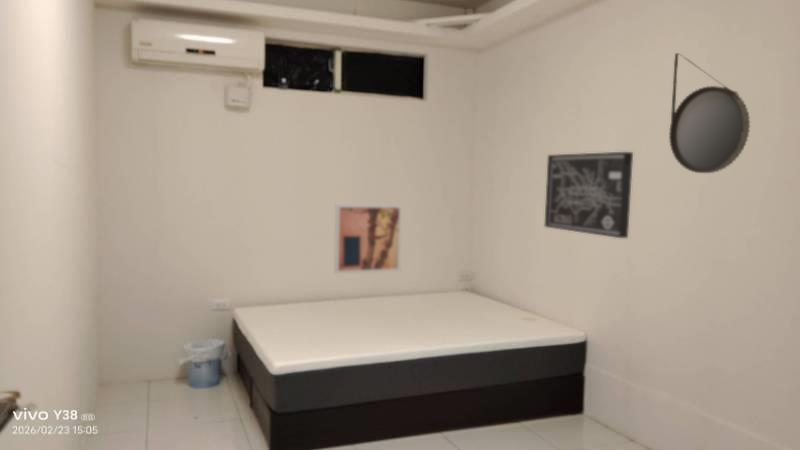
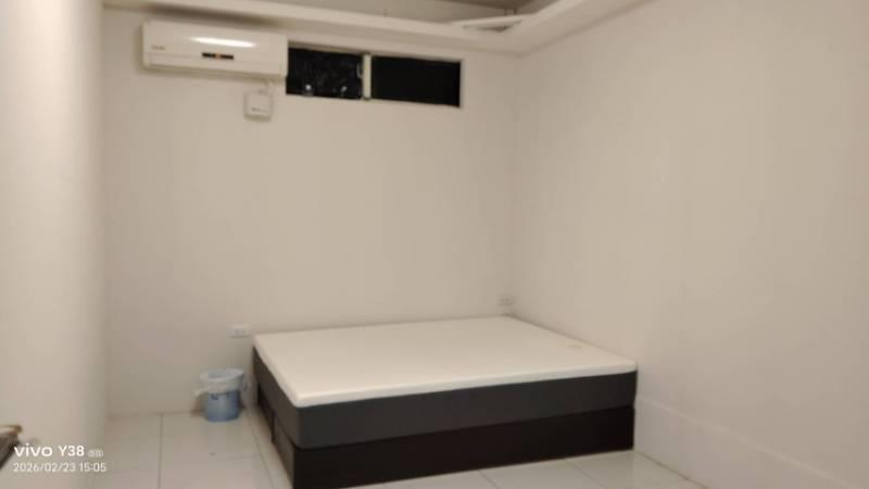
- wall art (584, 193)
- wall art (368, 238)
- home mirror (707, 109)
